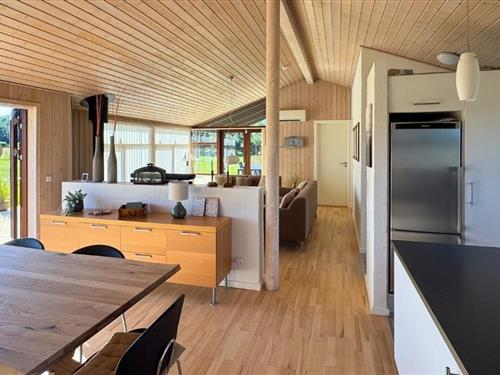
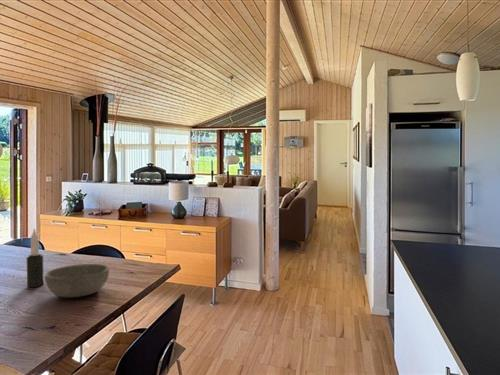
+ candle (34, 256)
+ bowl (78, 281)
